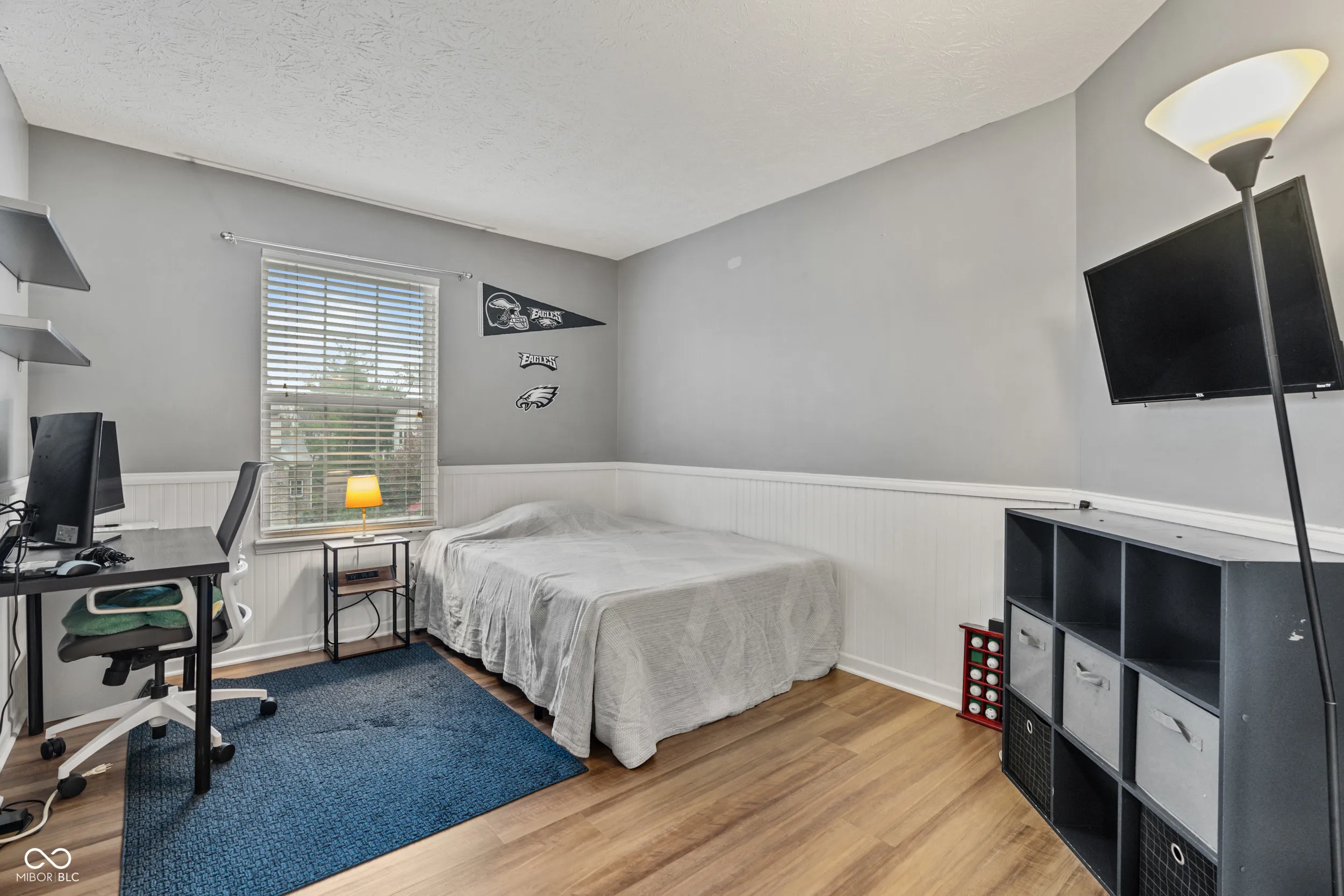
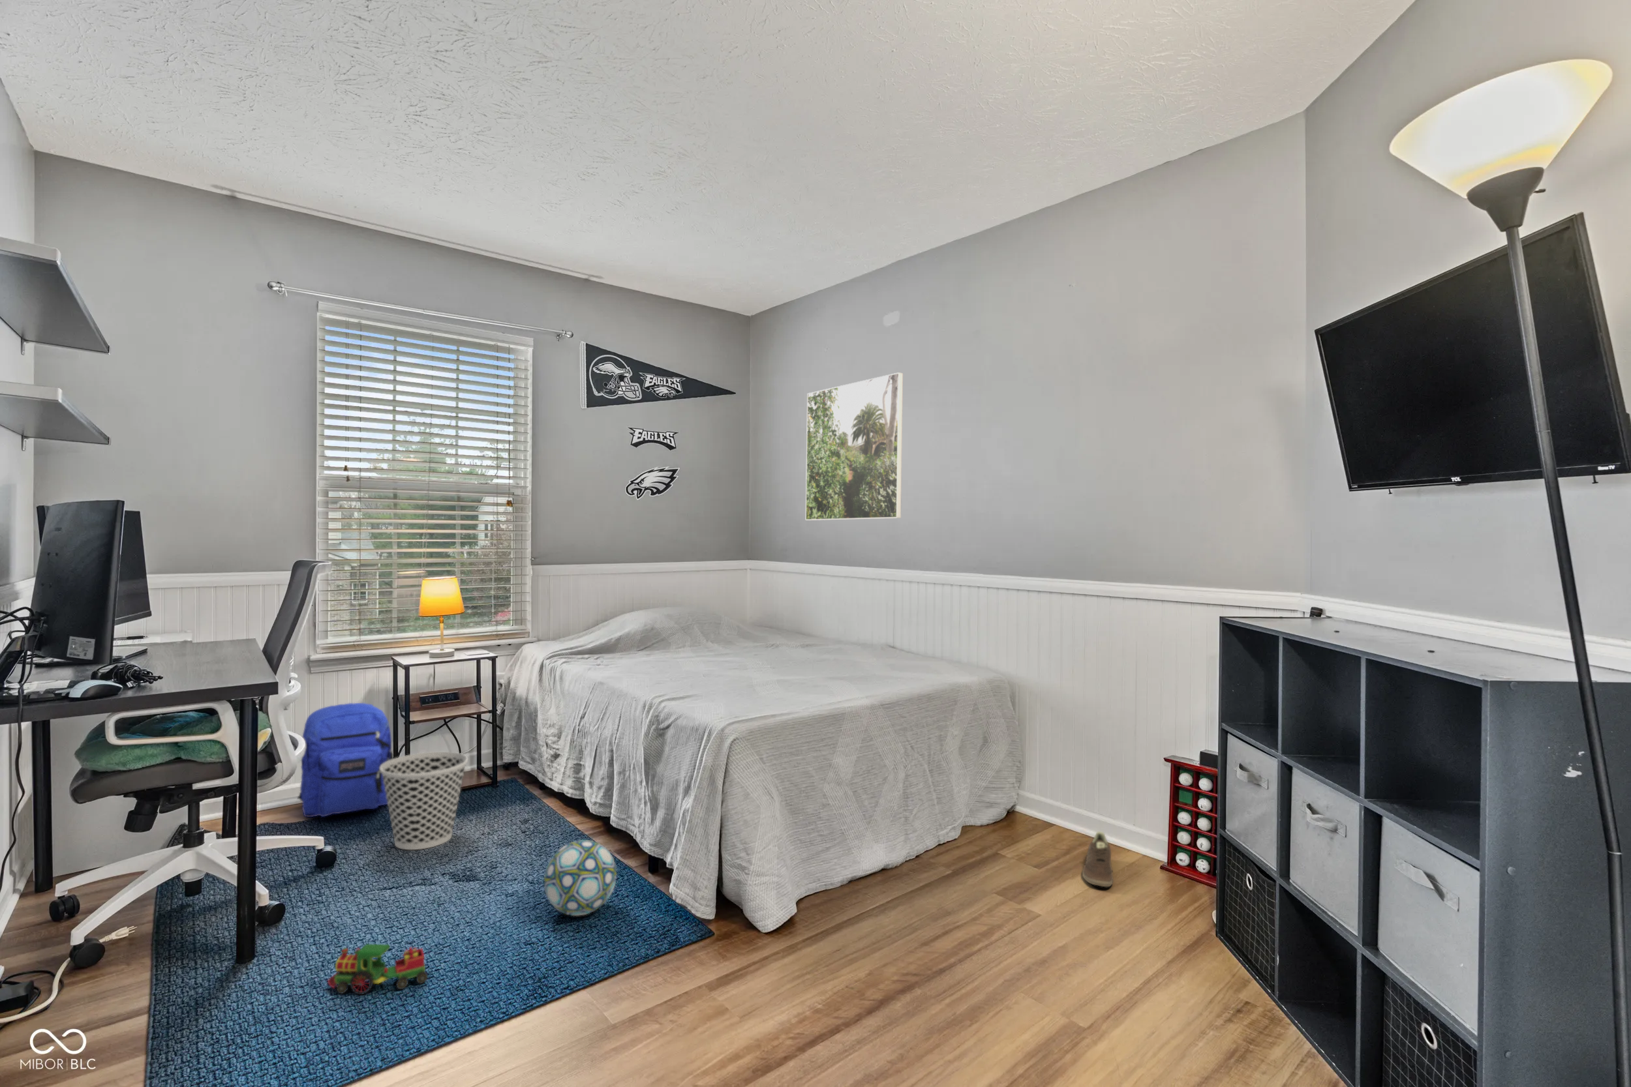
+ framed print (851, 451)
+ sneaker (1097, 858)
+ ball (580, 877)
+ backpack (352, 756)
+ wastebasket (424, 801)
+ toy train (380, 962)
